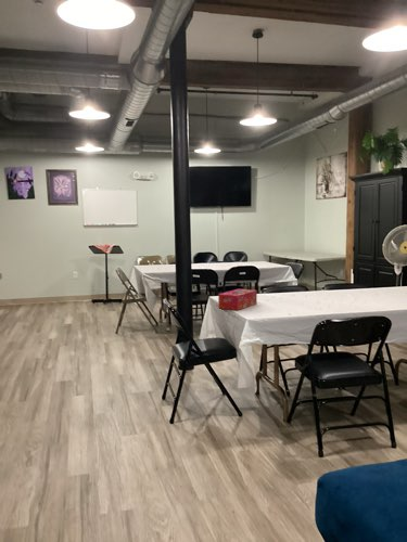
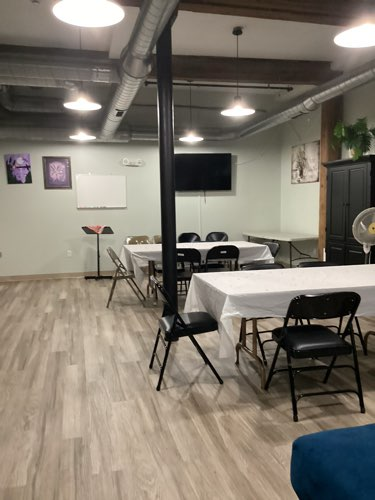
- tissue box (238, 298)
